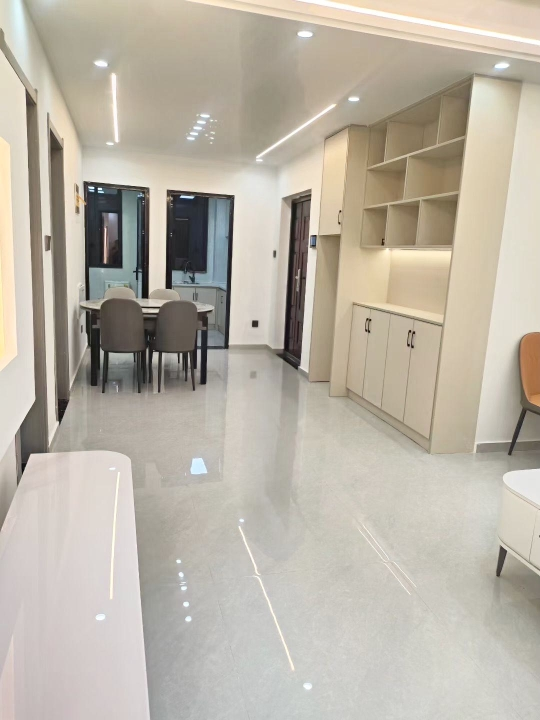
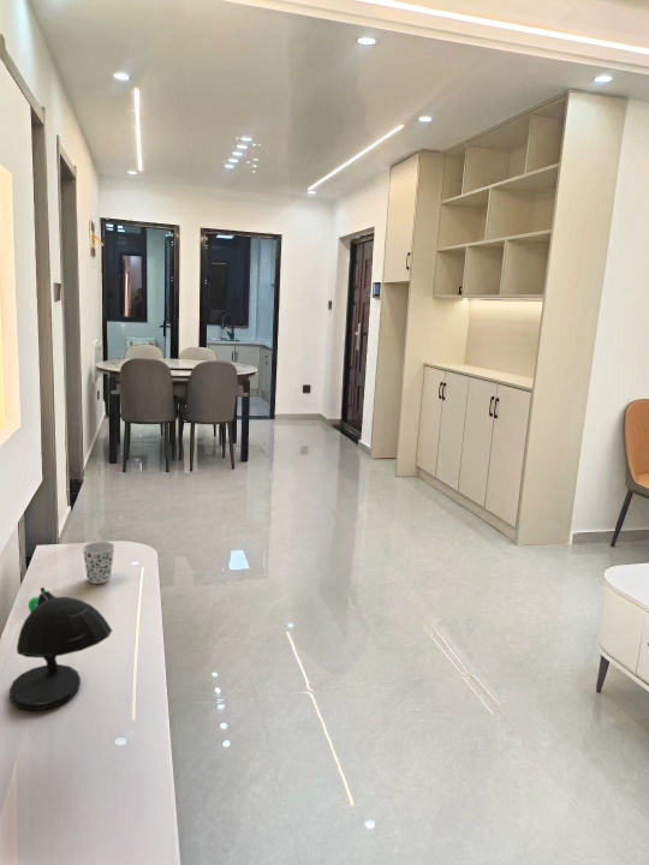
+ desk lamp (59, 649)
+ cup (99, 562)
